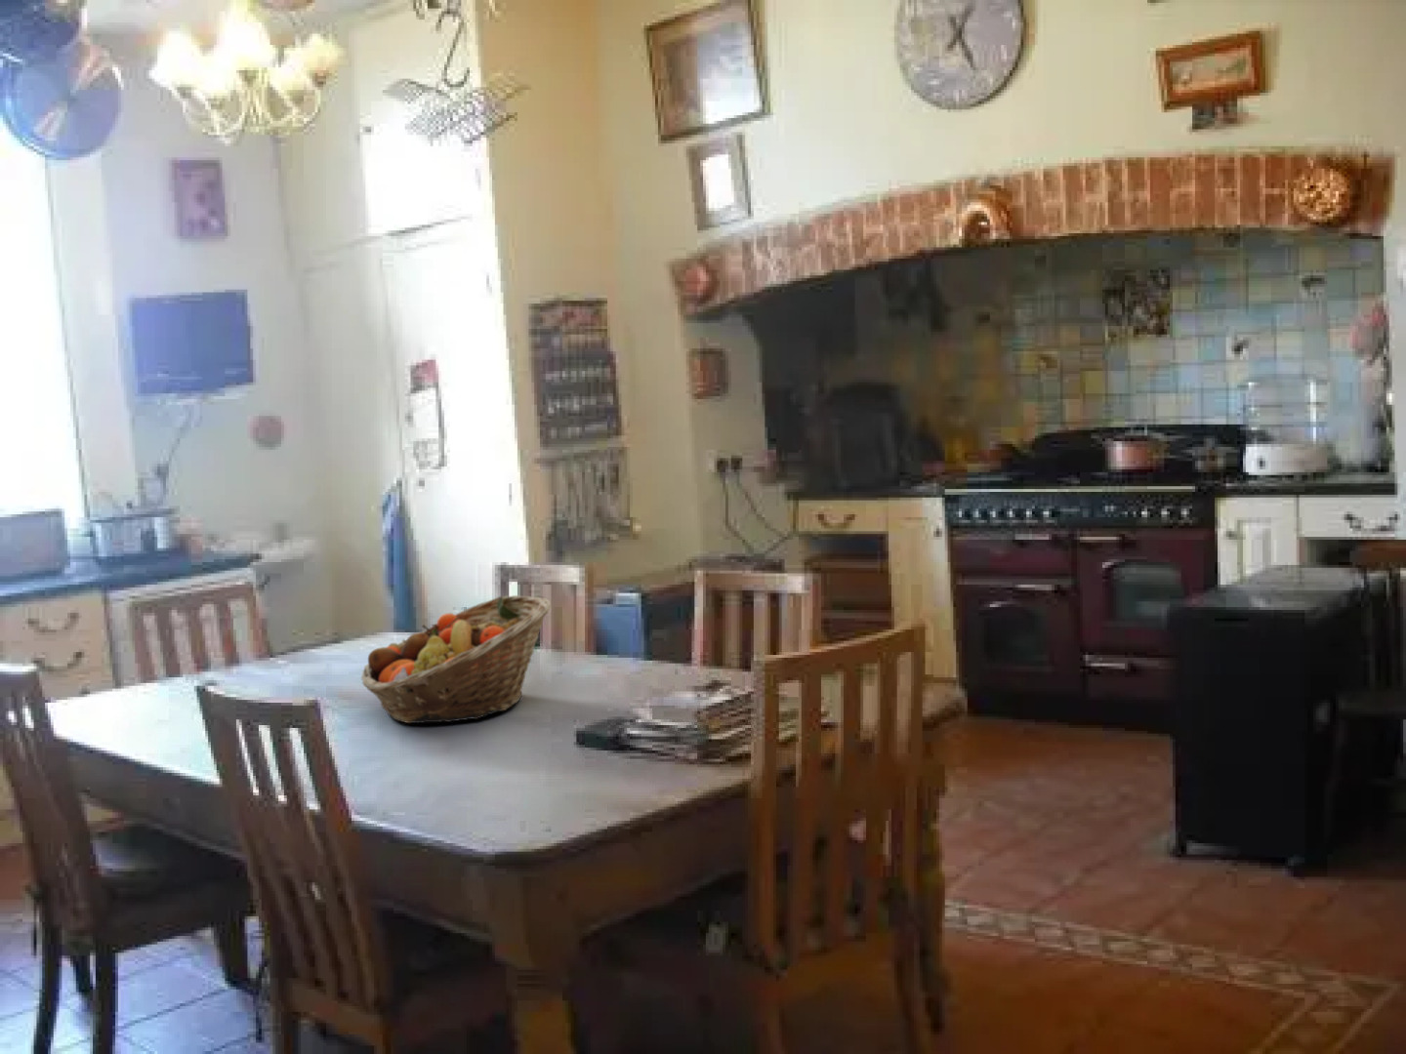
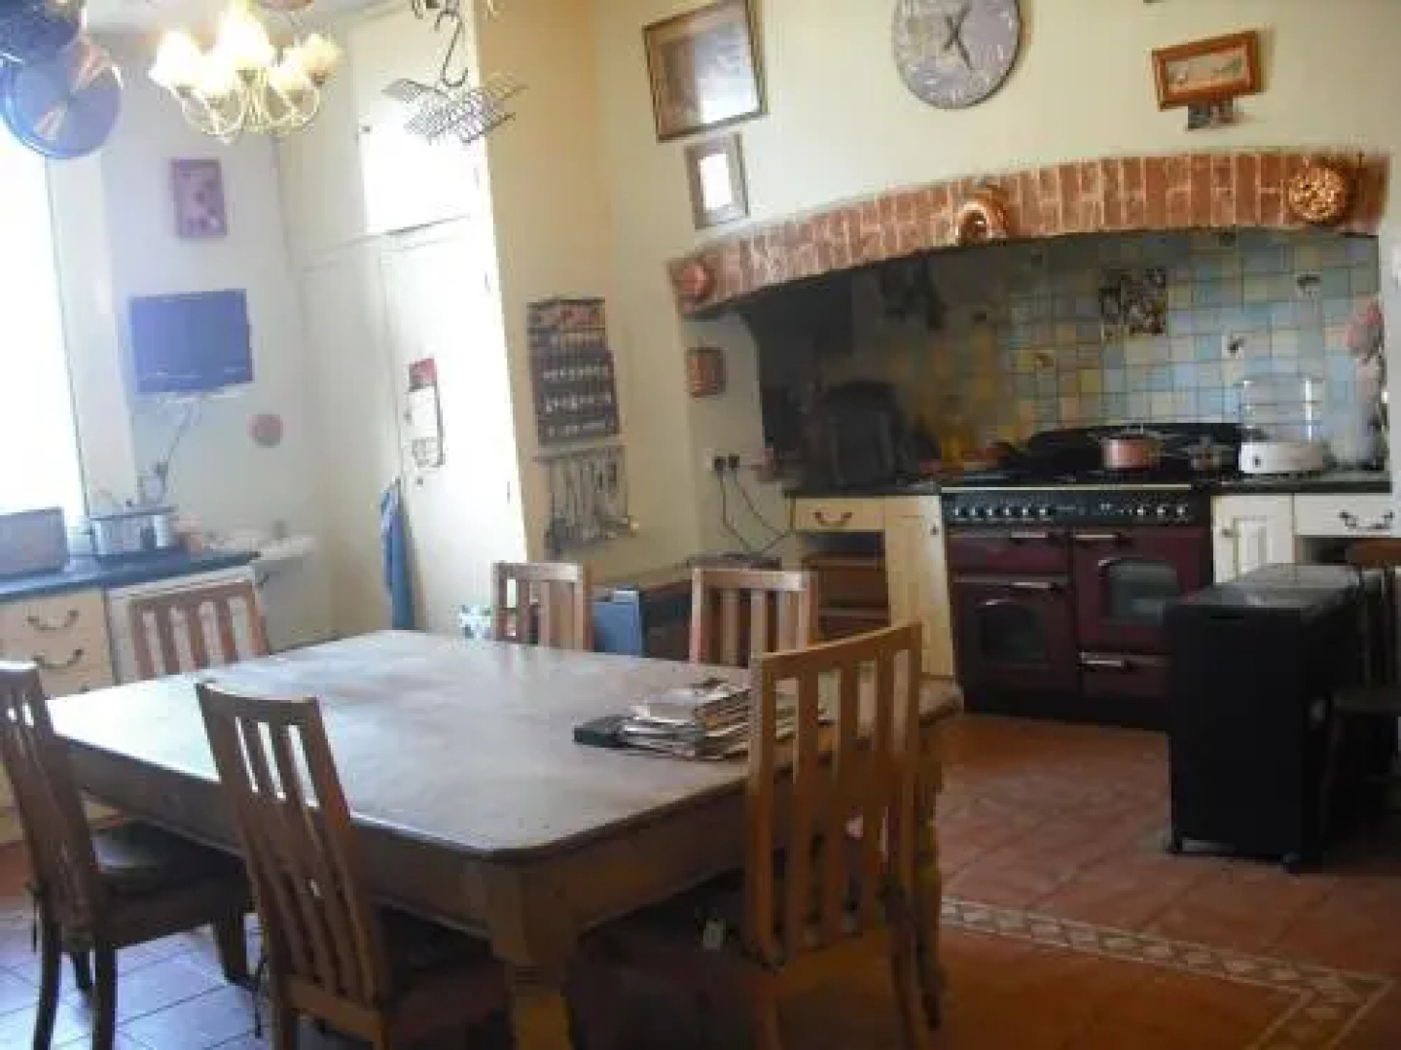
- fruit basket (458, 657)
